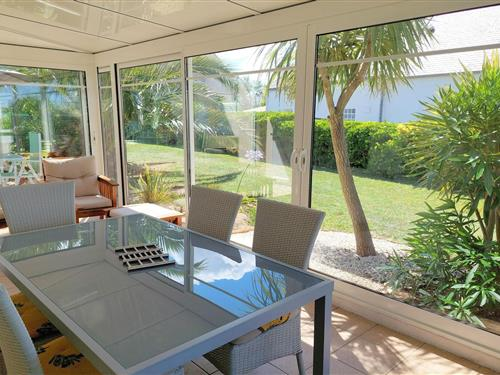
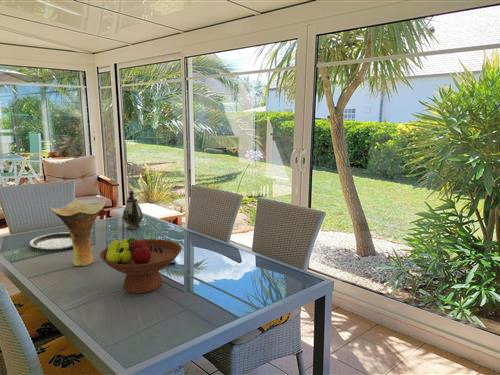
+ plate (60, 241)
+ teapot (132, 209)
+ fruit bowl (142, 261)
+ vase (80, 233)
